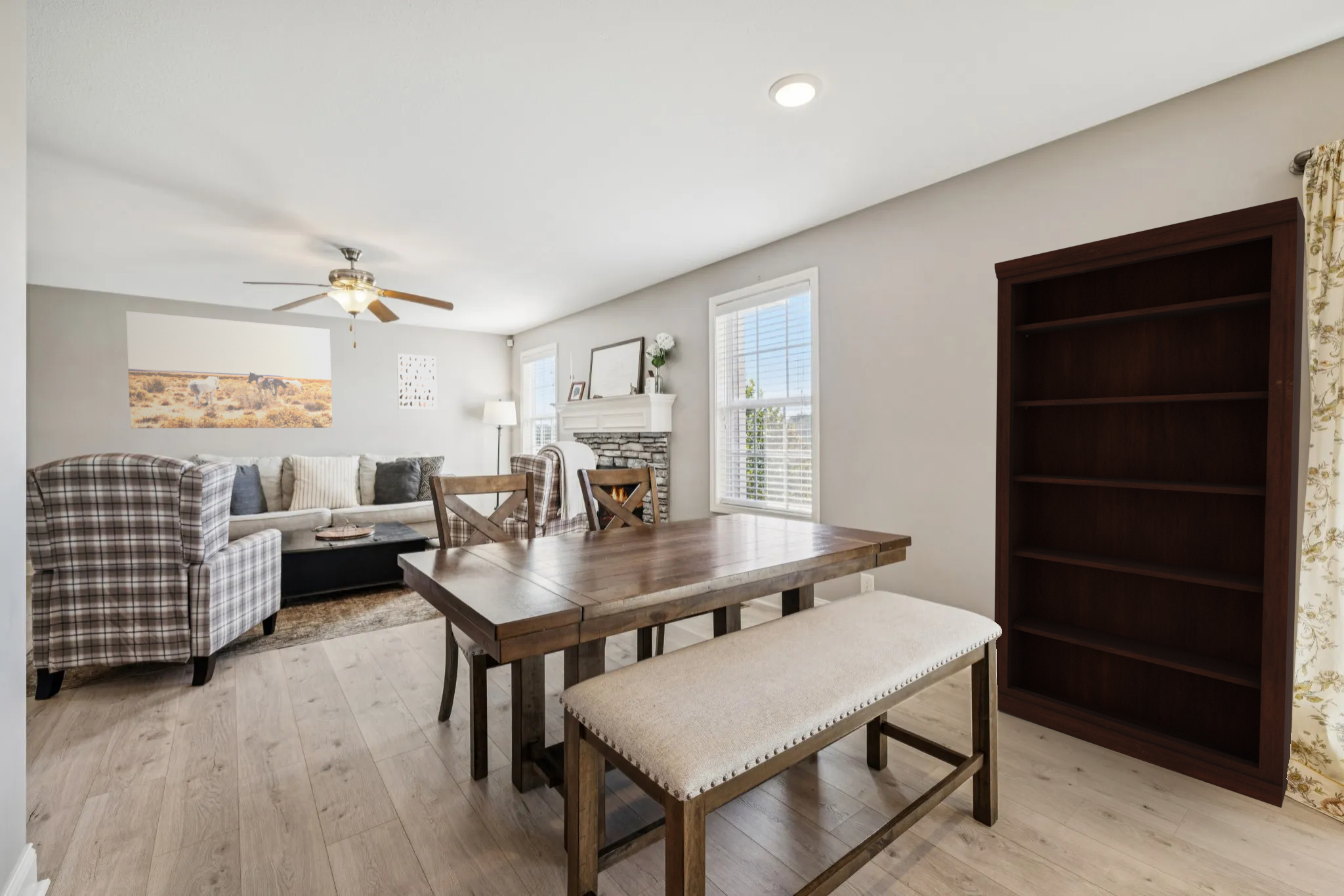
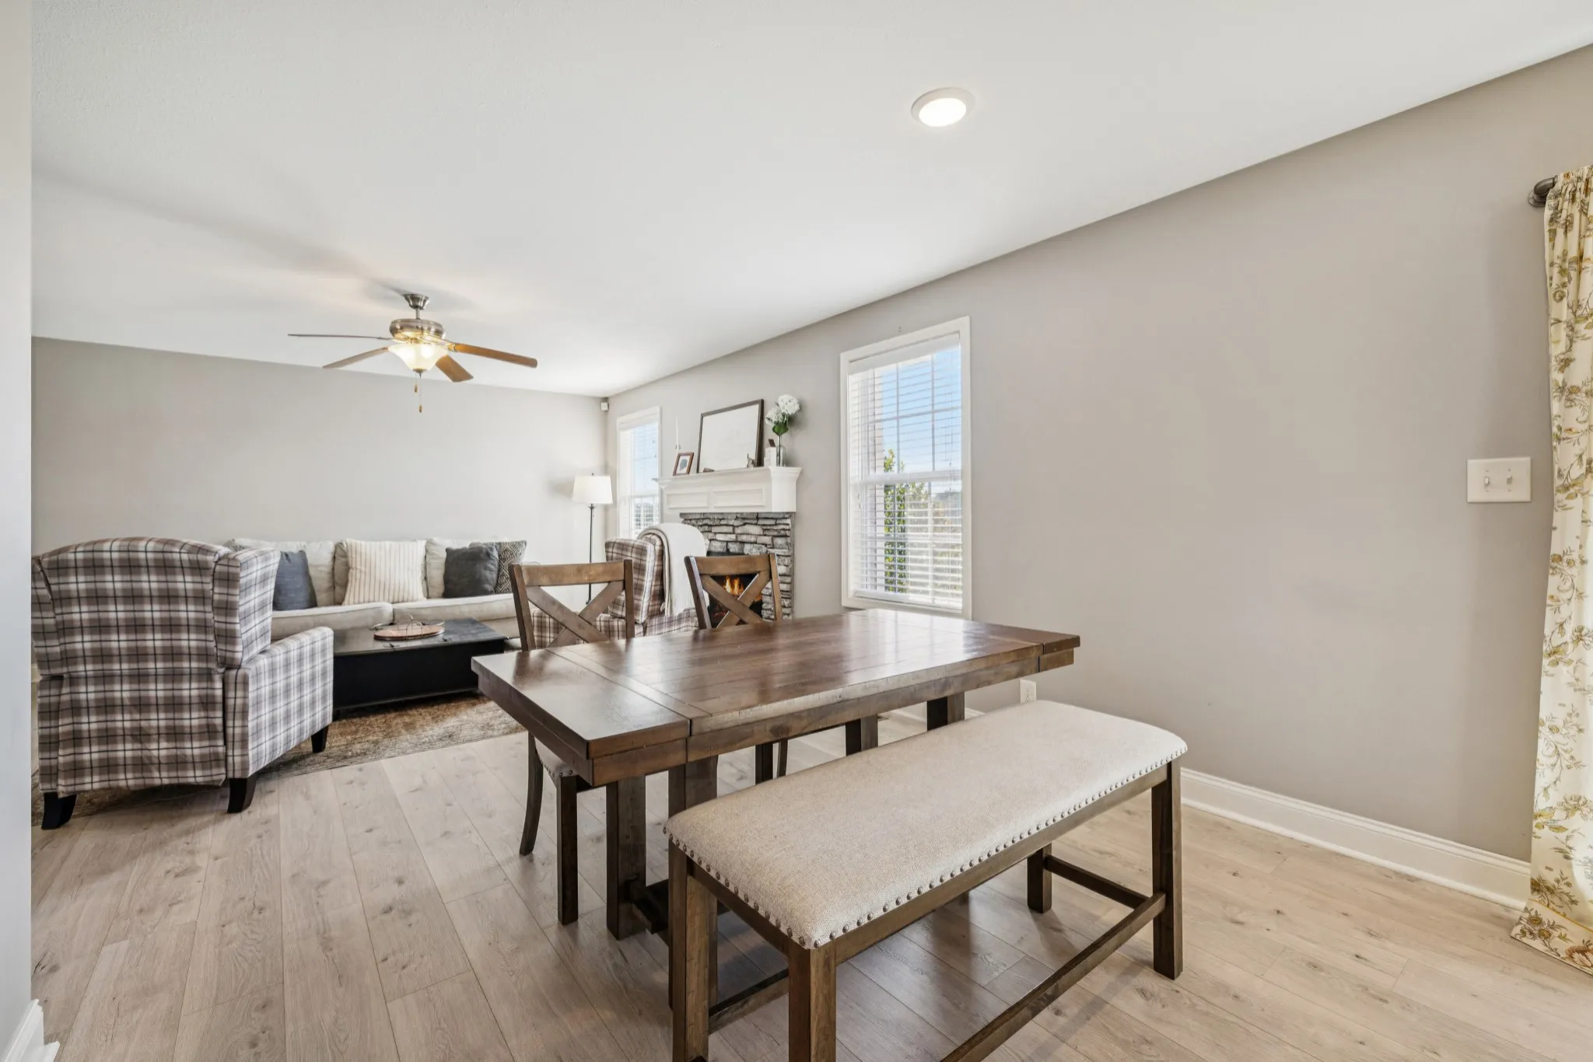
- wall art (238, 375)
- bookshelf (1128, 493)
- wall art (417, 382)
